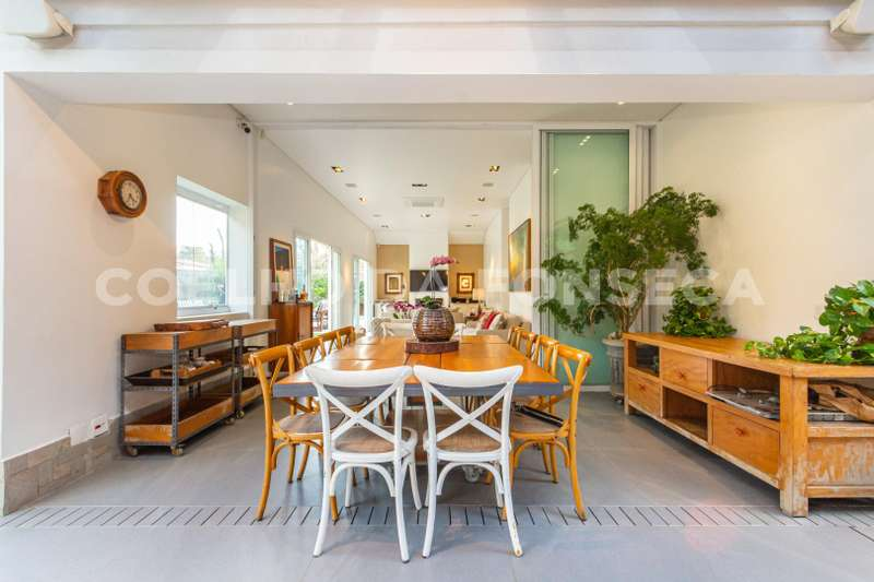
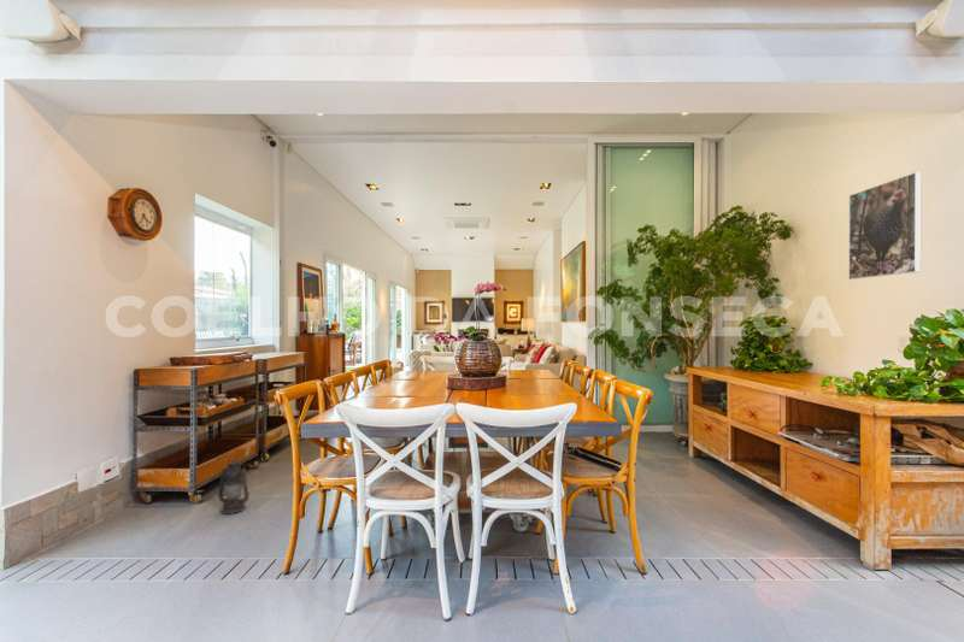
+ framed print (881, 230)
+ lantern (234, 484)
